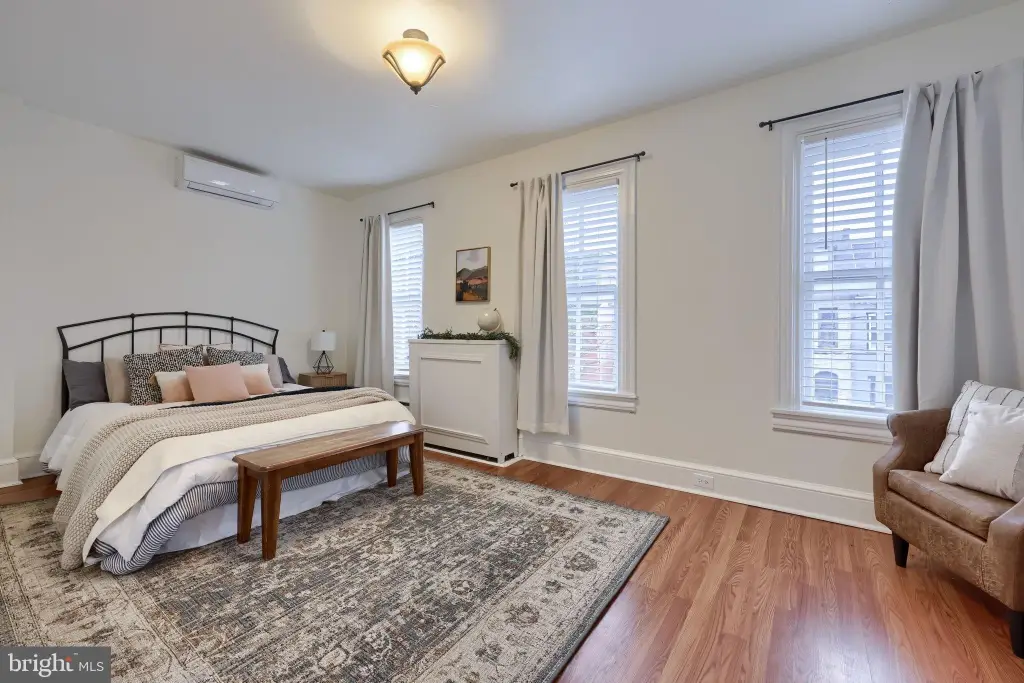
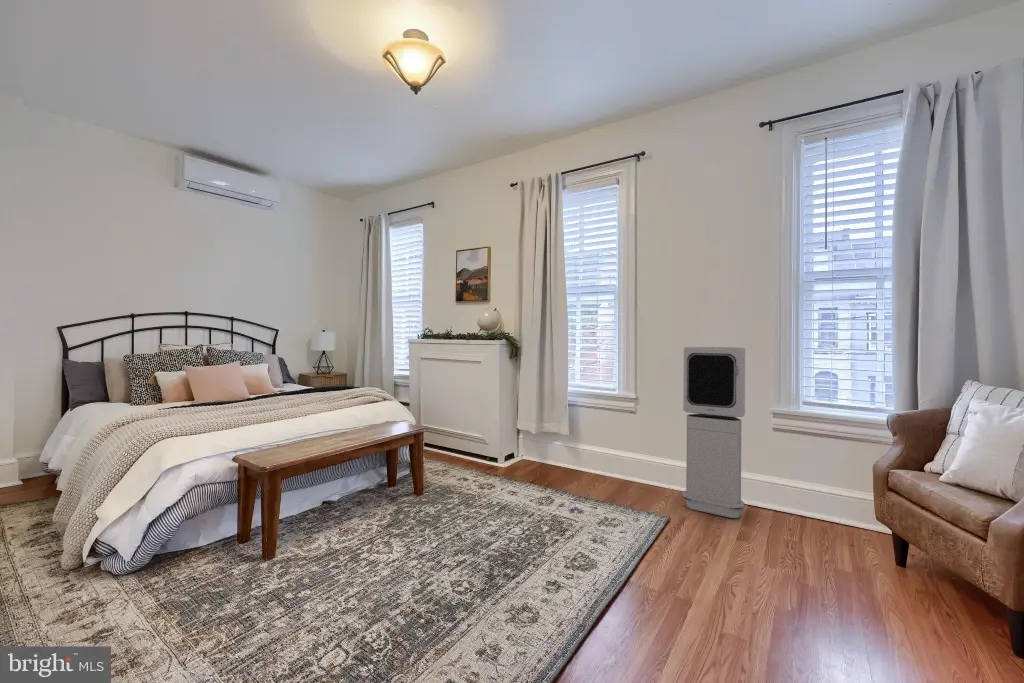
+ air purifier (716, 426)
